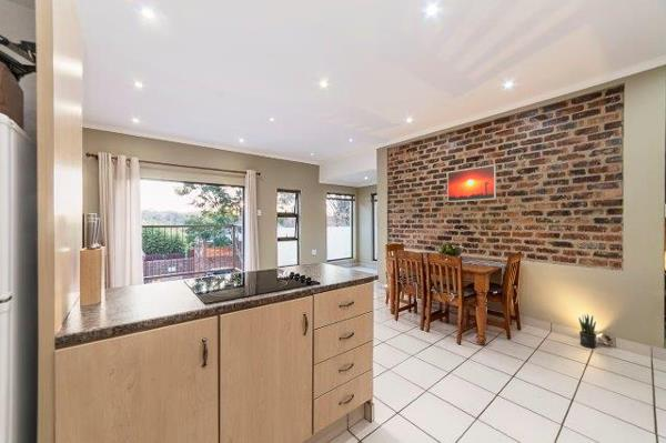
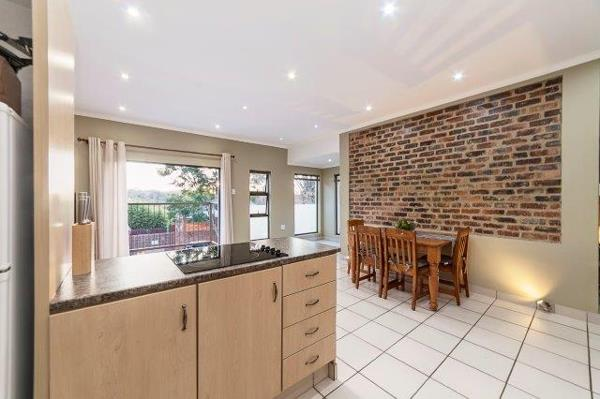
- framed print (470, 184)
- potted plant (587, 330)
